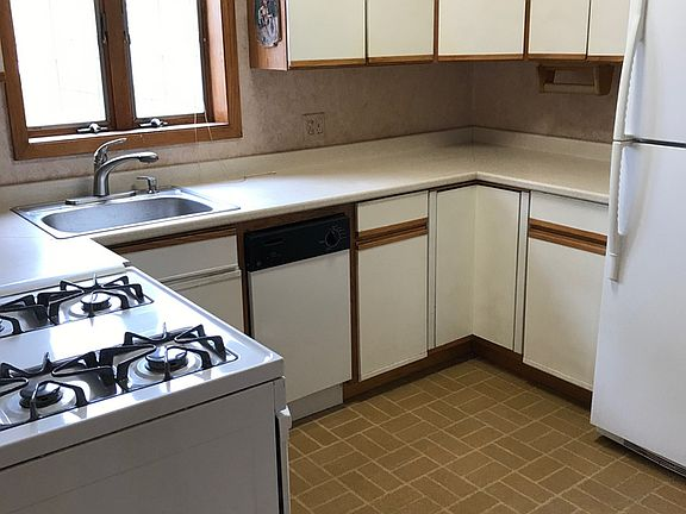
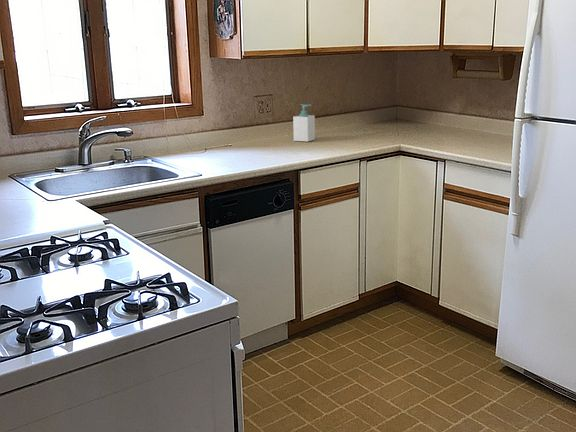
+ soap bottle (304, 122)
